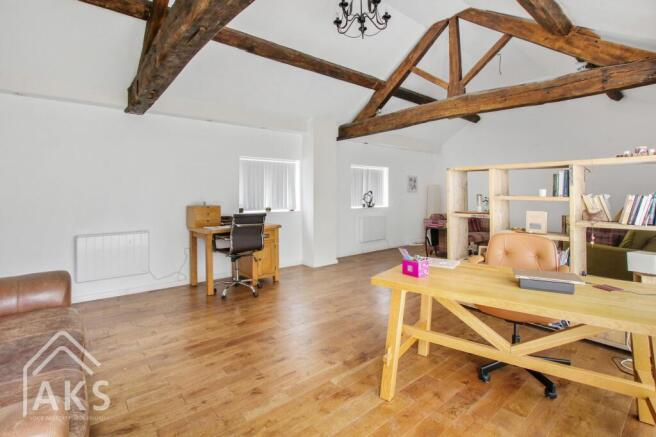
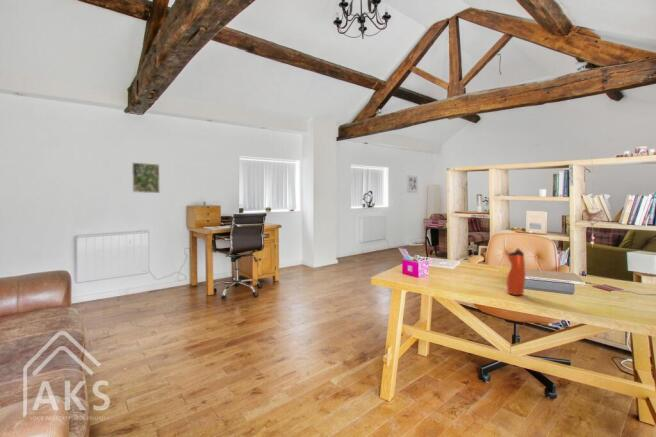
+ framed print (146, 178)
+ water bottle (515, 271)
